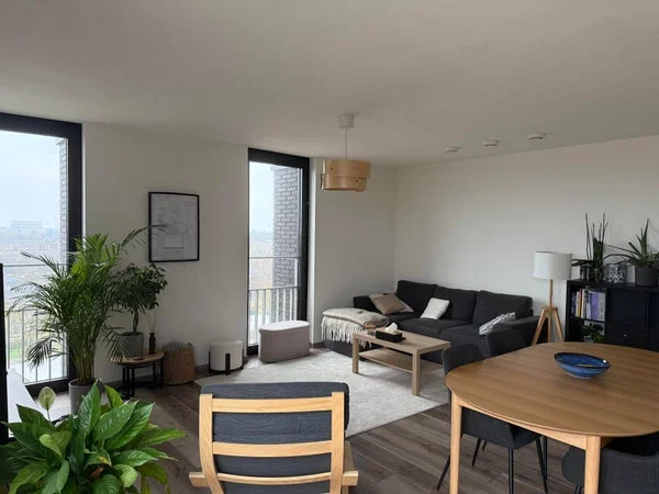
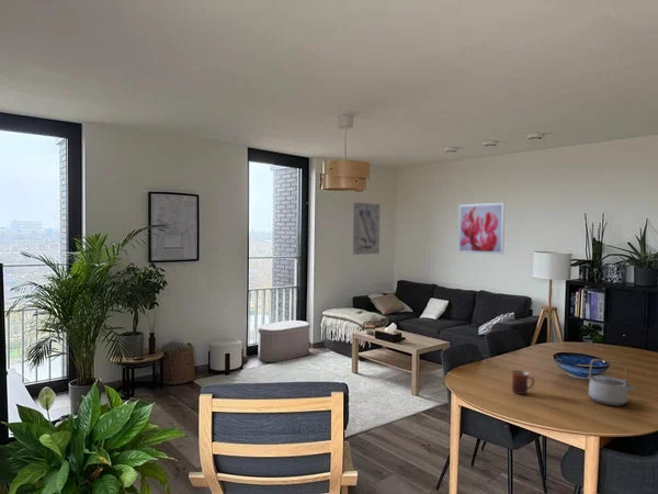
+ mug (522, 383)
+ teapot (612, 381)
+ wall art (366, 228)
+ wall art (480, 228)
